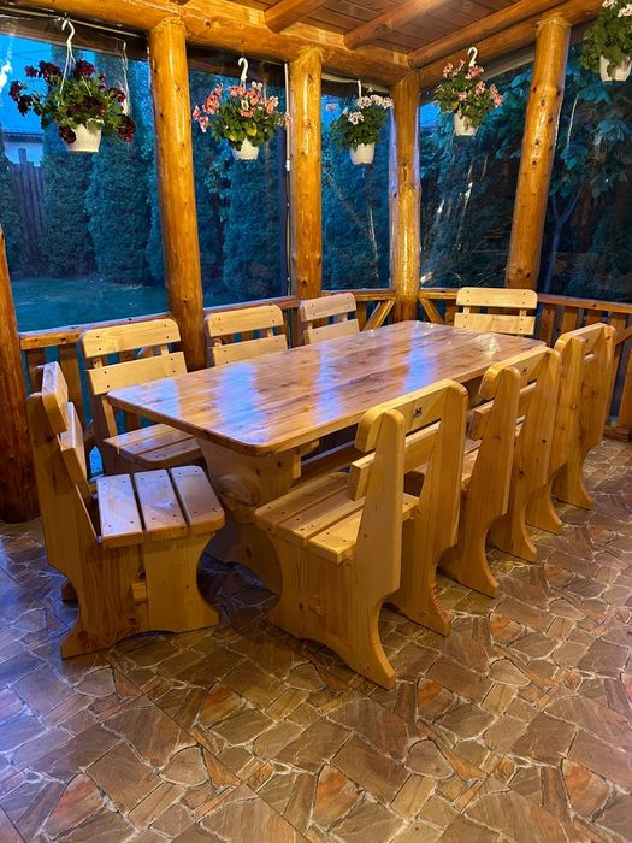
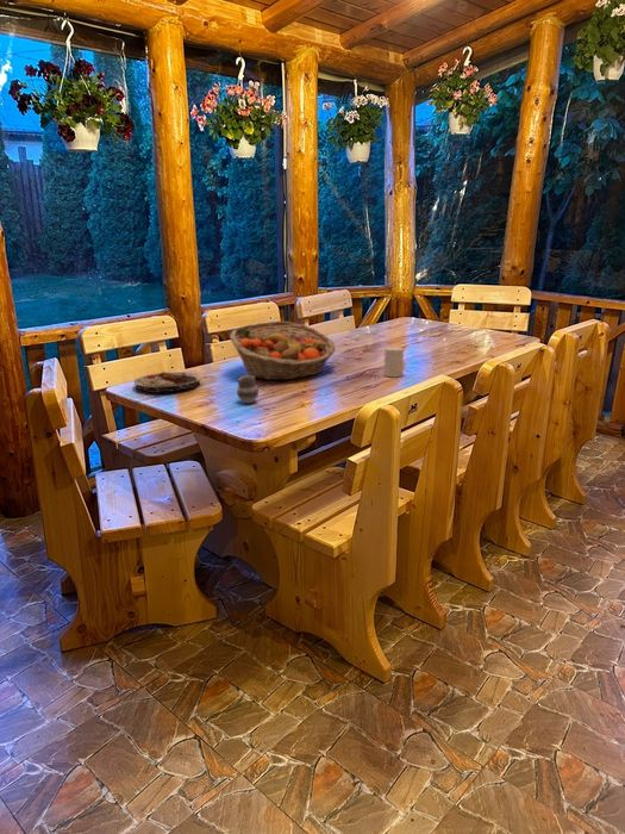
+ fruit basket (282, 349)
+ plate (168, 379)
+ cup (393, 361)
+ cup (246, 388)
